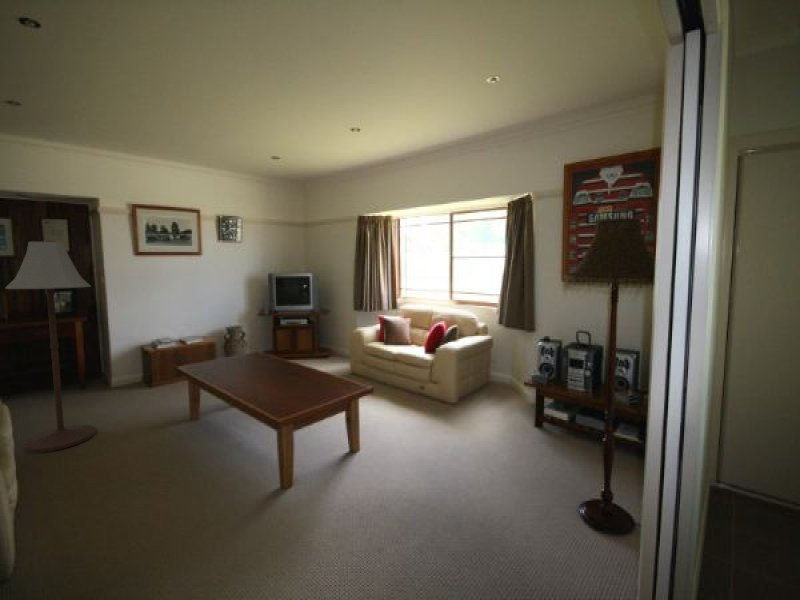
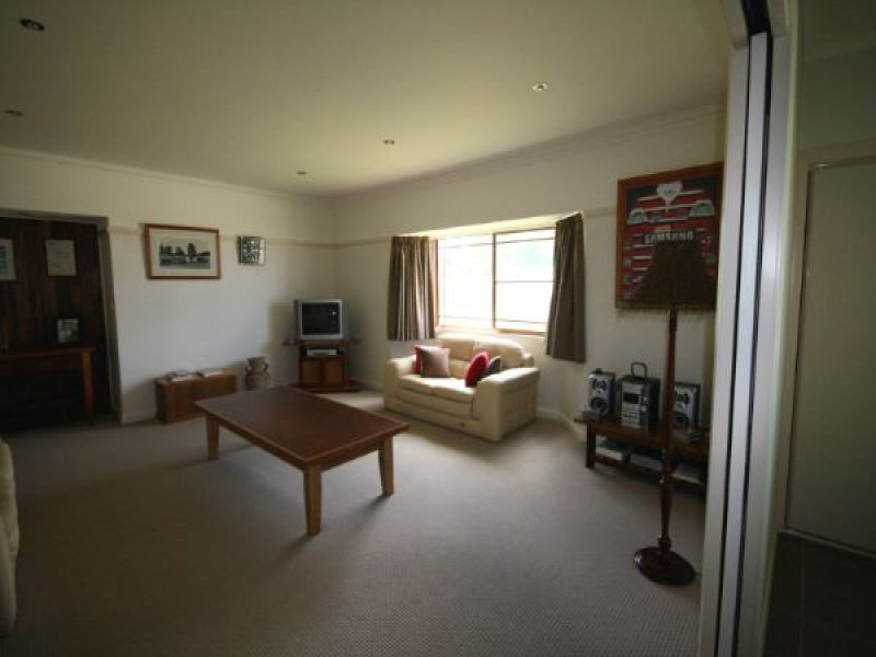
- floor lamp (54, 343)
